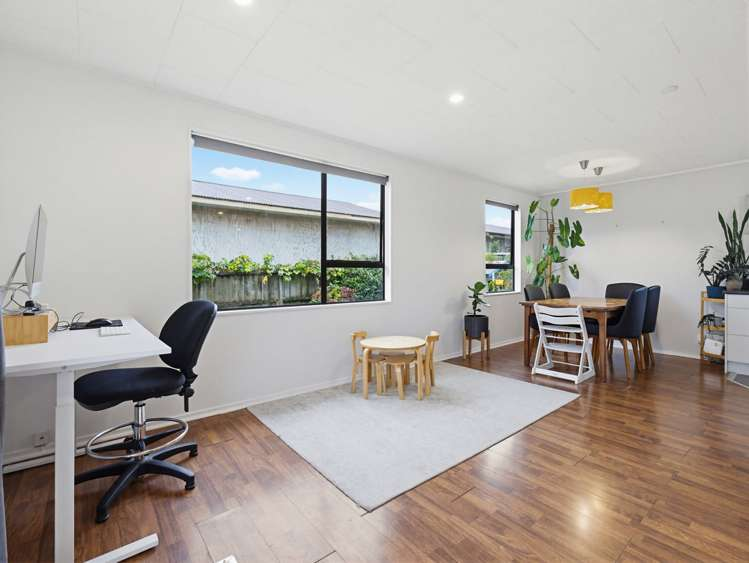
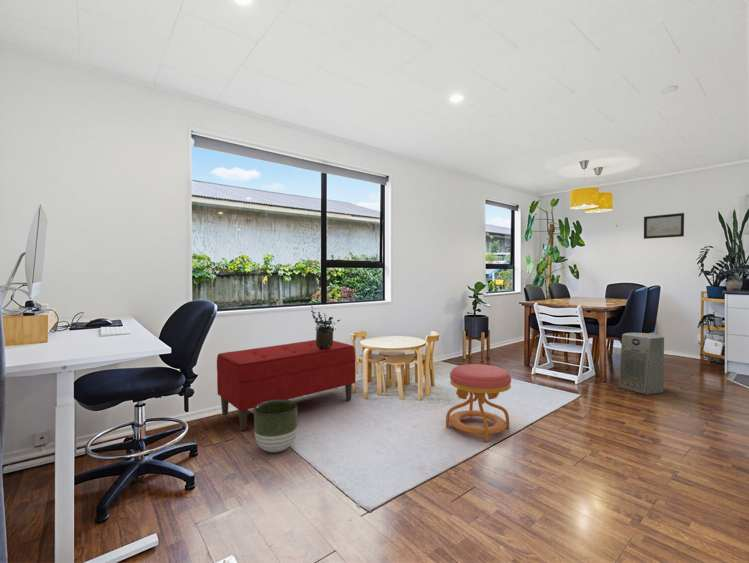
+ potted plant (321, 327)
+ planter (276, 427)
+ fan (643, 361)
+ bench (289, 378)
+ stool (477, 398)
+ wall art (663, 226)
